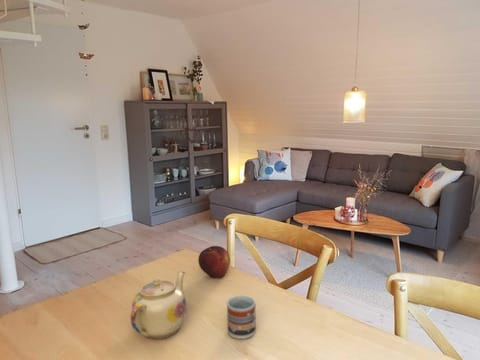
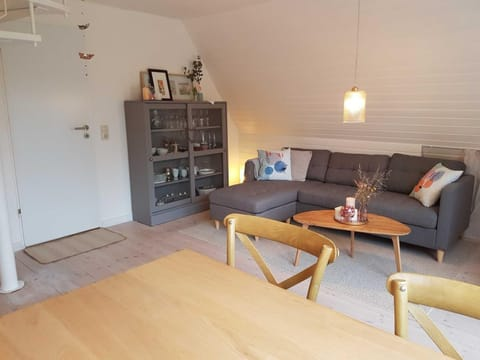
- teapot (160, 303)
- fruit (214, 261)
- cup (242, 313)
